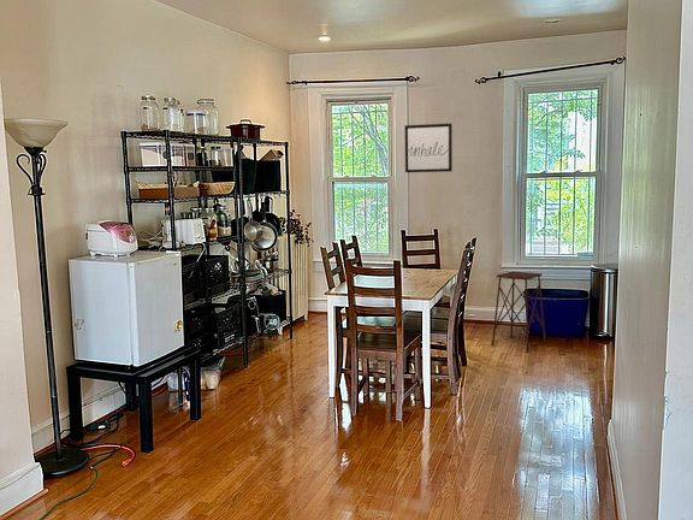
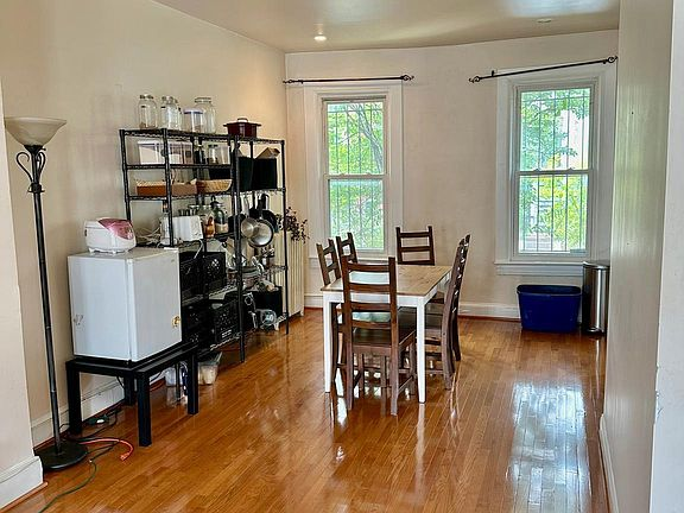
- side table (520, 311)
- wall art (427, 148)
